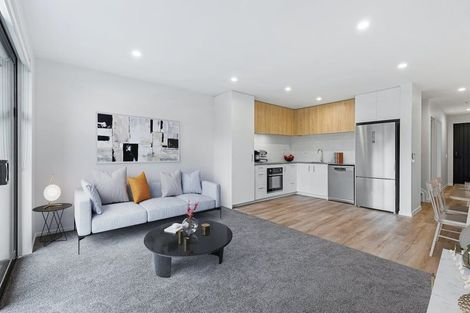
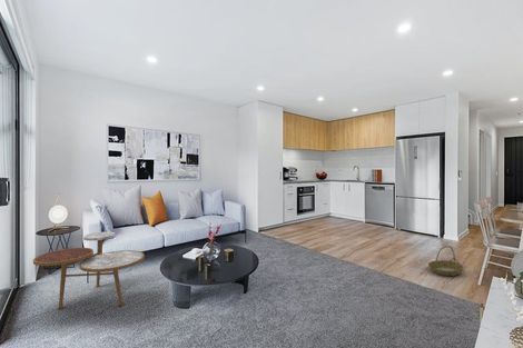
+ basket (445, 260)
+ side table (99, 269)
